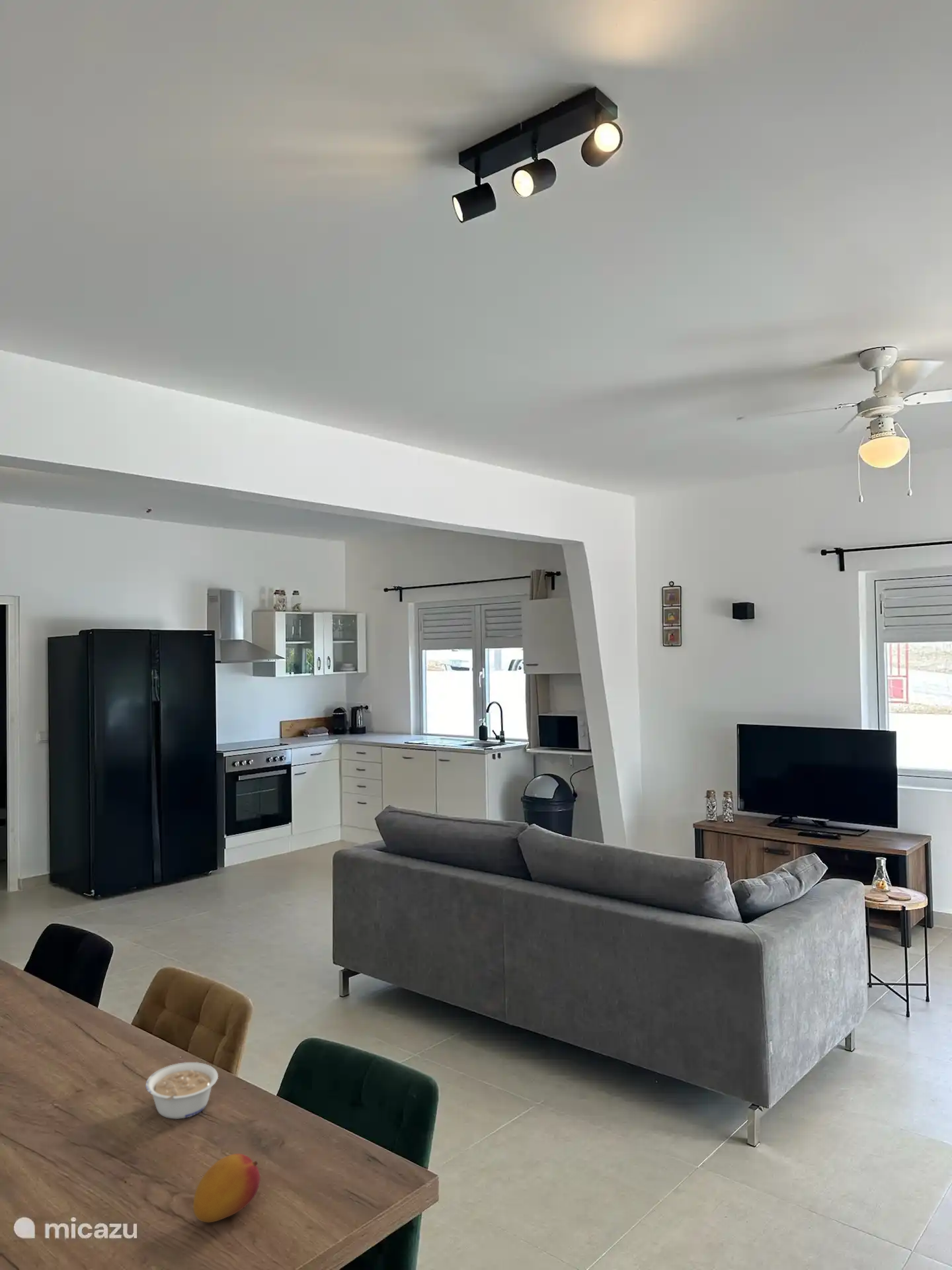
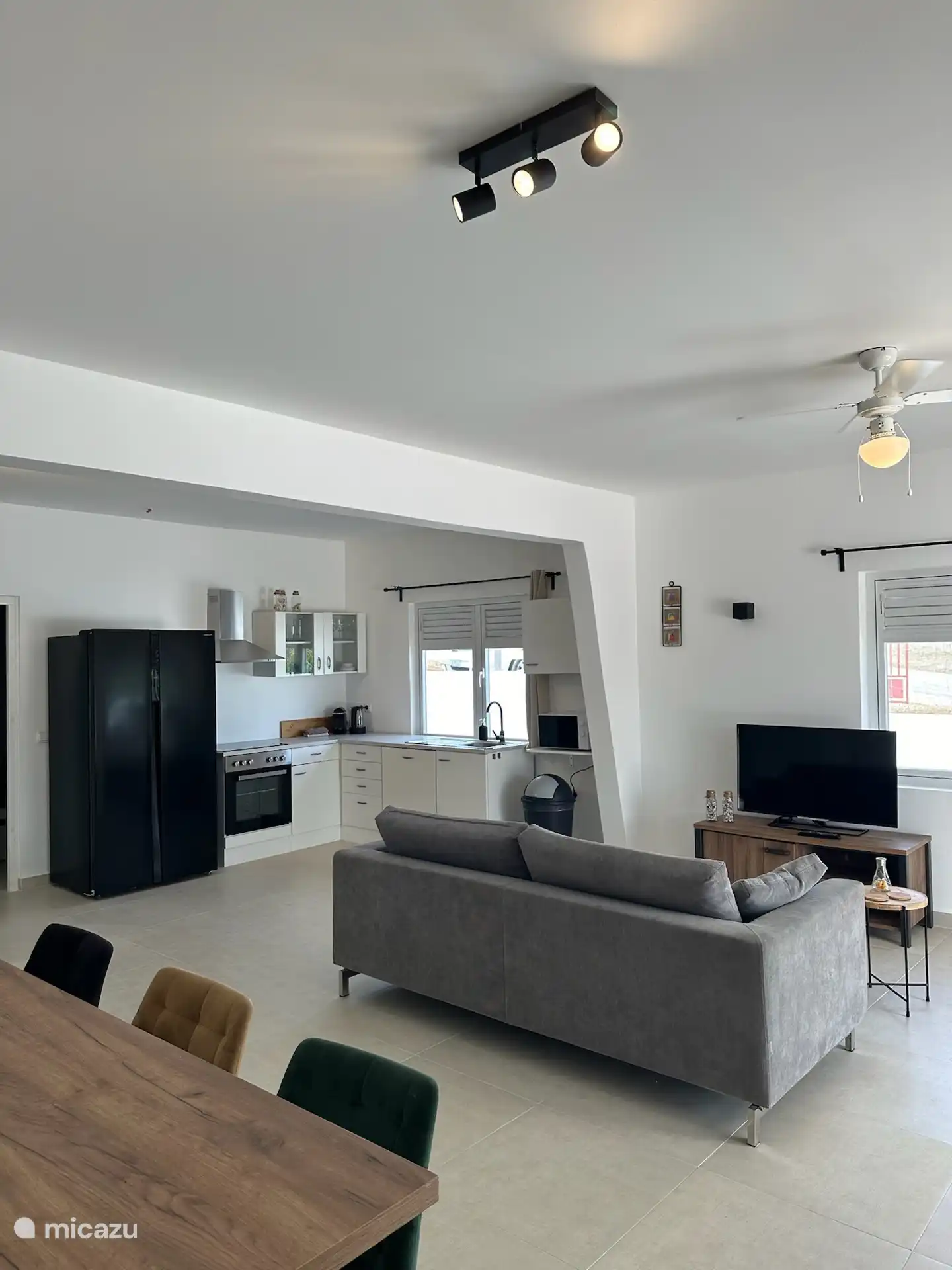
- fruit (228, 1187)
- legume (183, 1091)
